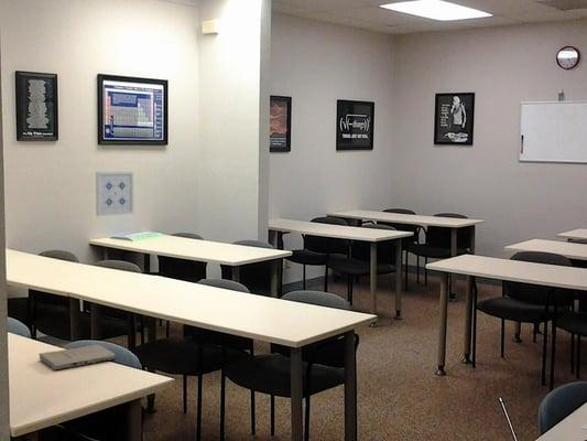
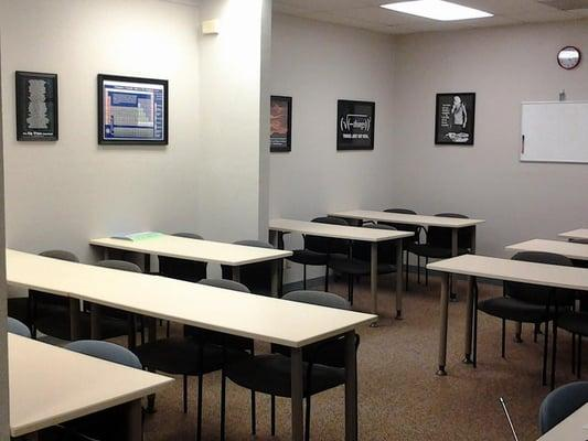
- wall art (115, 193)
- book (77, 356)
